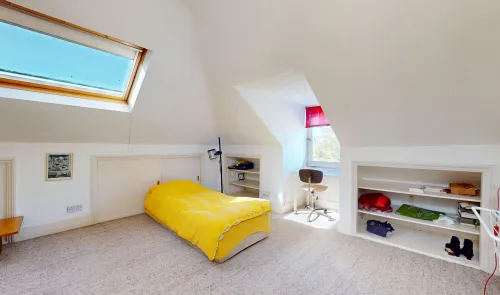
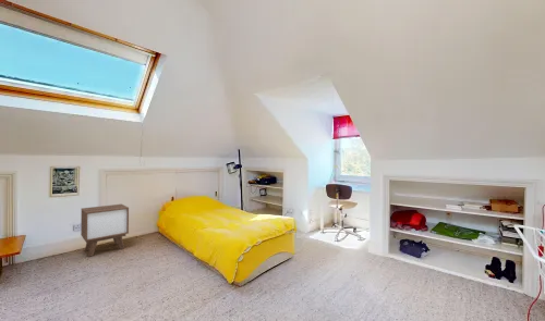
+ nightstand (105, 229)
